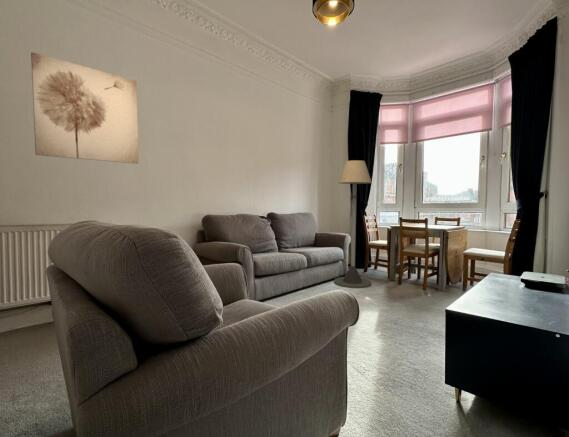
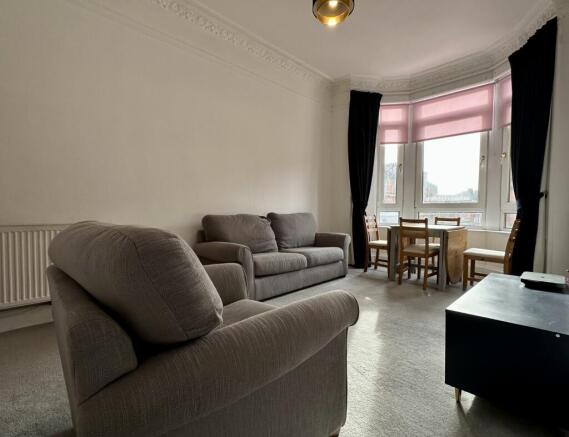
- floor lamp (353, 223)
- wall art (90, 114)
